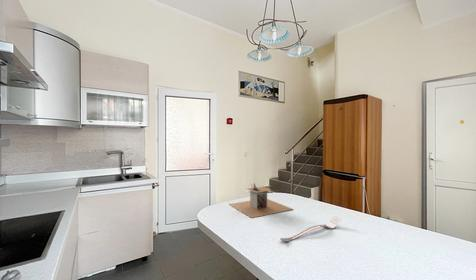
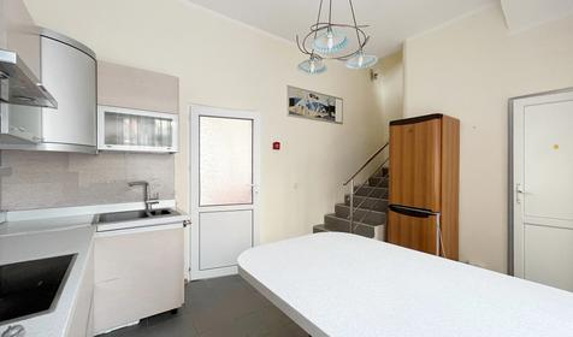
- architectural model (259, 195)
- cutting board (312, 228)
